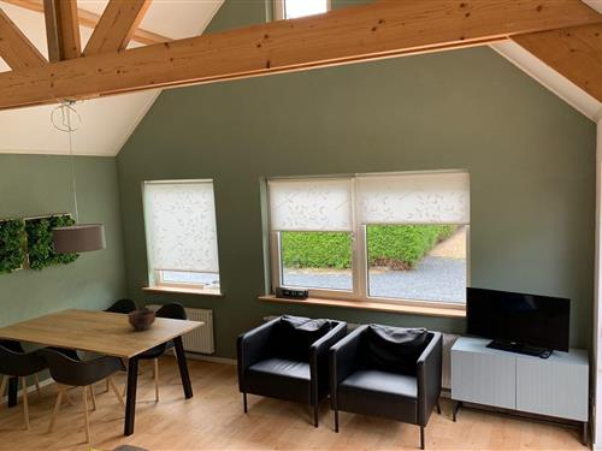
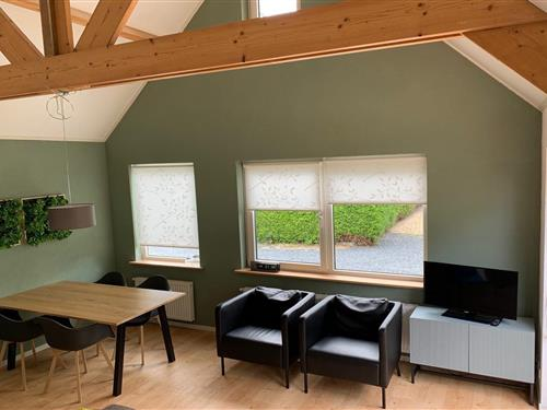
- bowl (142, 320)
